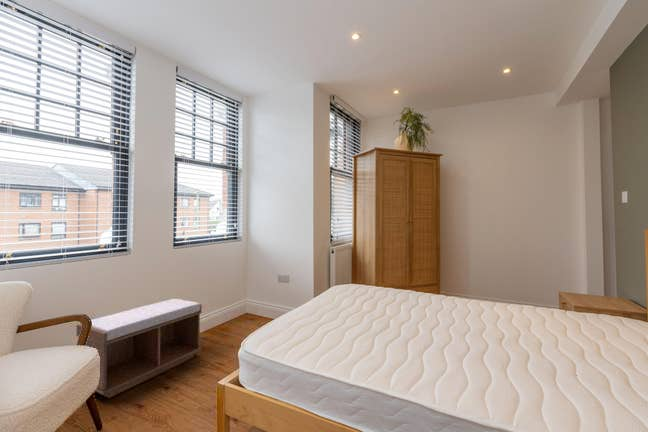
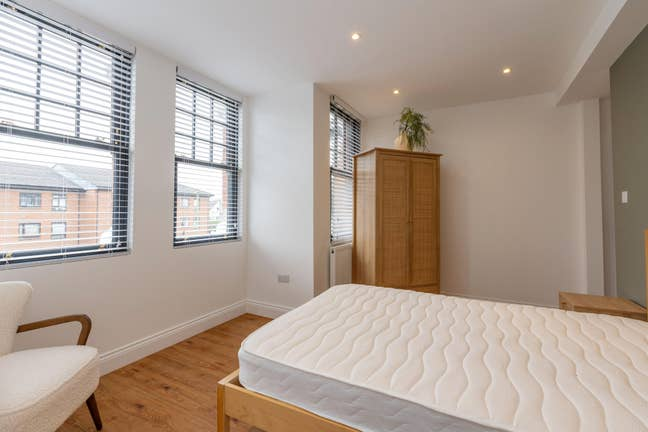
- bench (146, 340)
